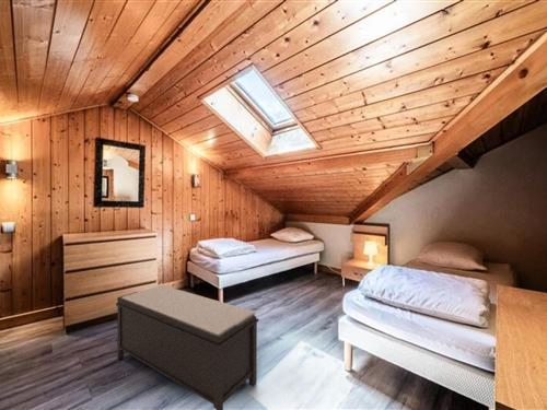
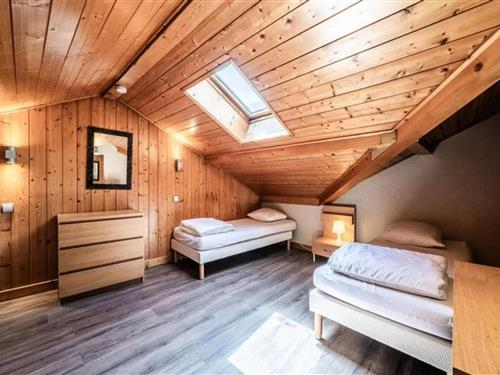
- bench (182, 337)
